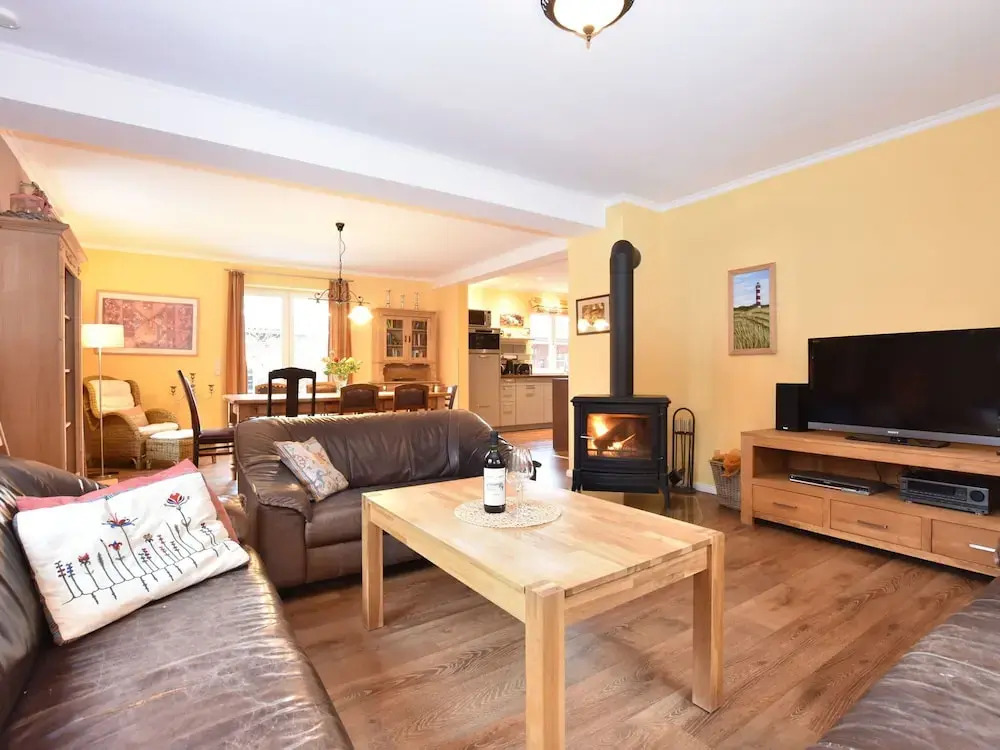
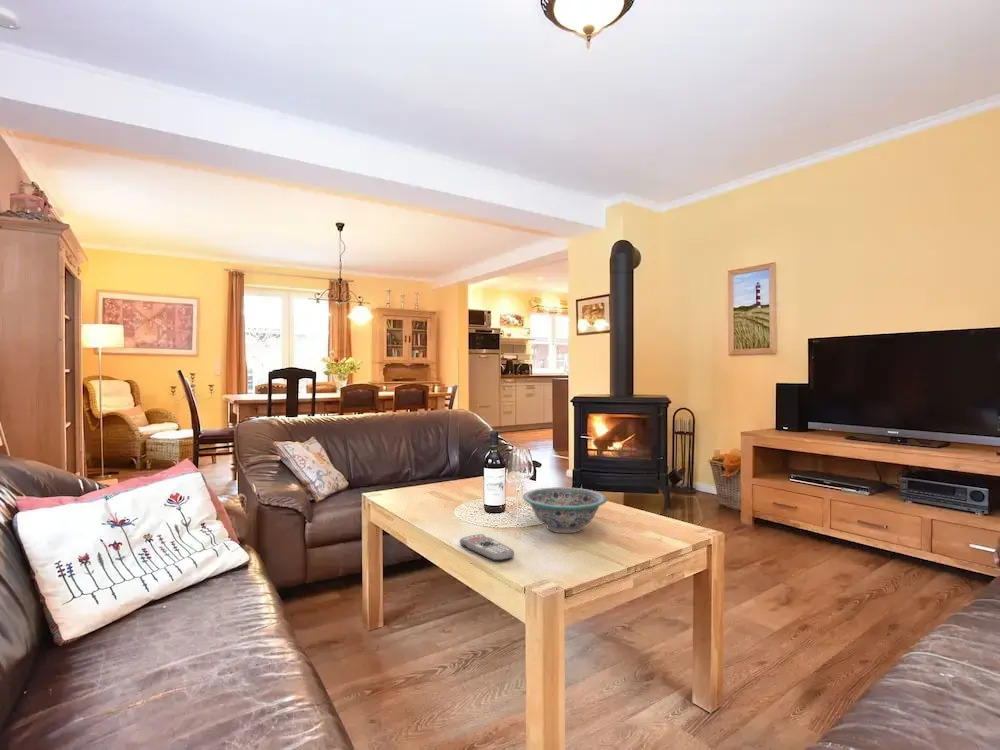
+ decorative bowl (564, 512)
+ remote control (487, 547)
